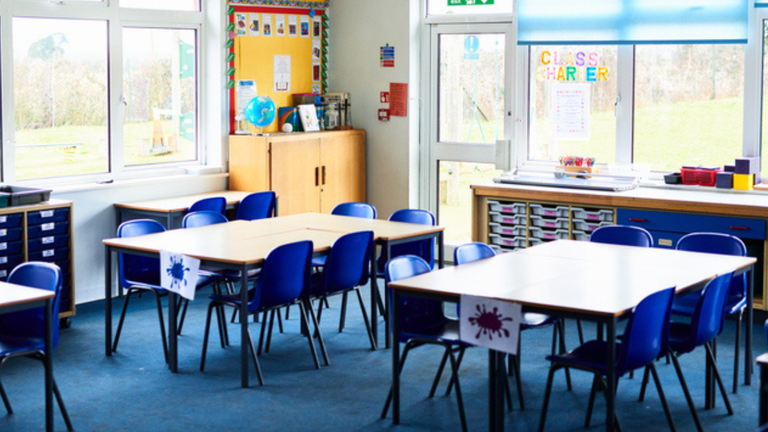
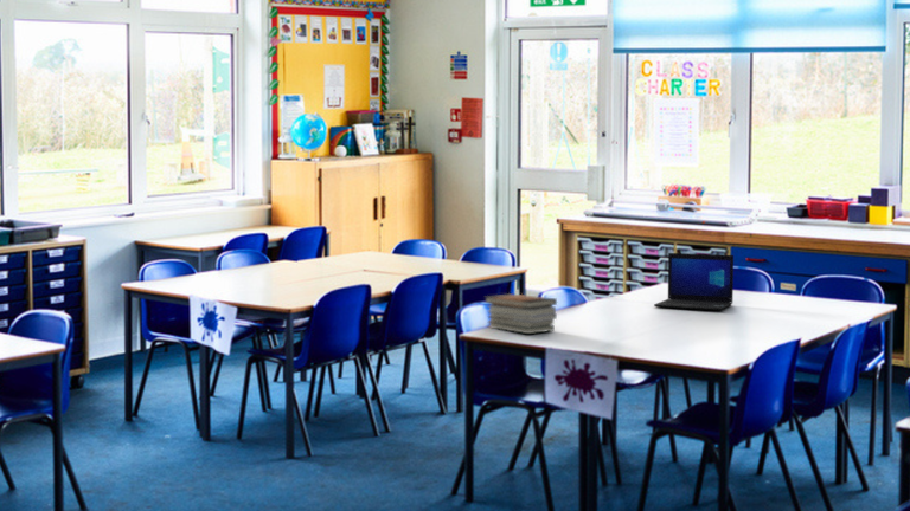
+ laptop (693, 280)
+ book stack (520, 313)
